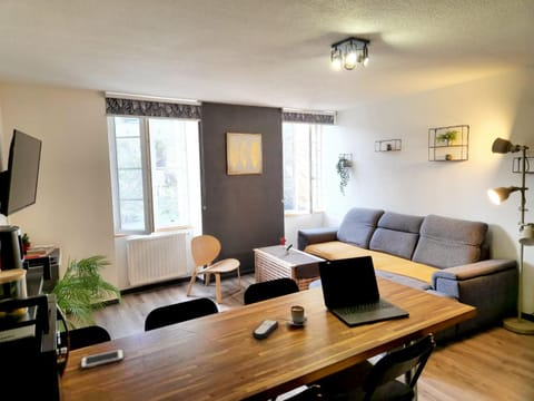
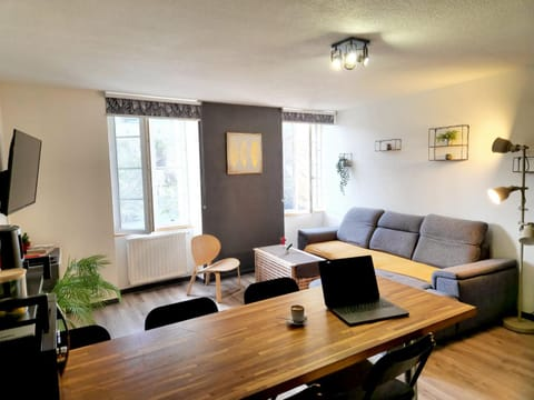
- remote control (265, 327)
- cell phone (102, 358)
